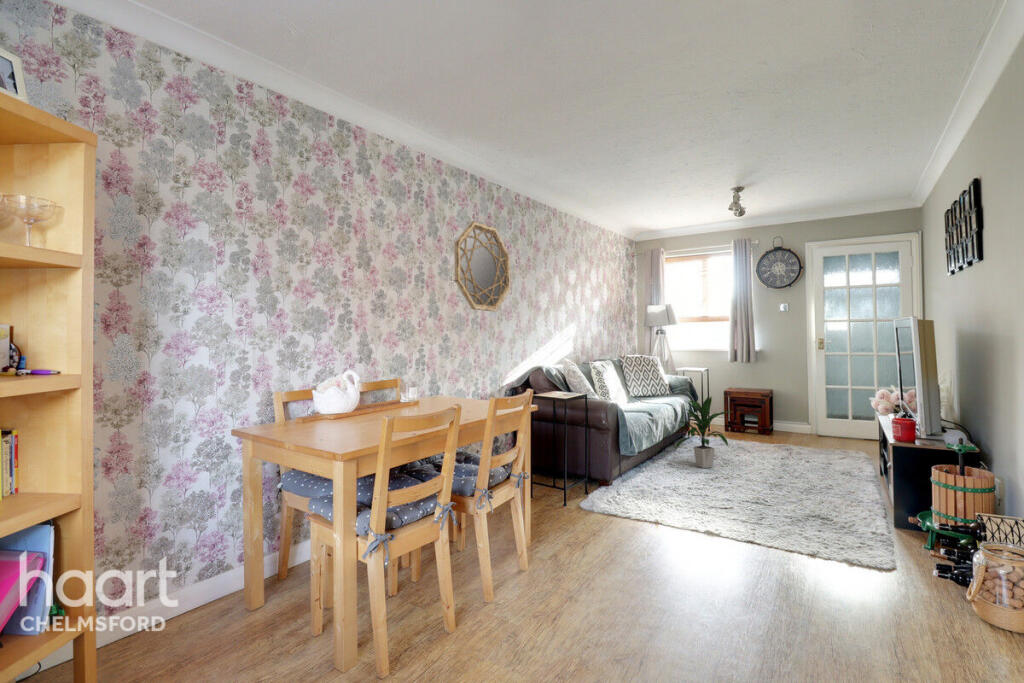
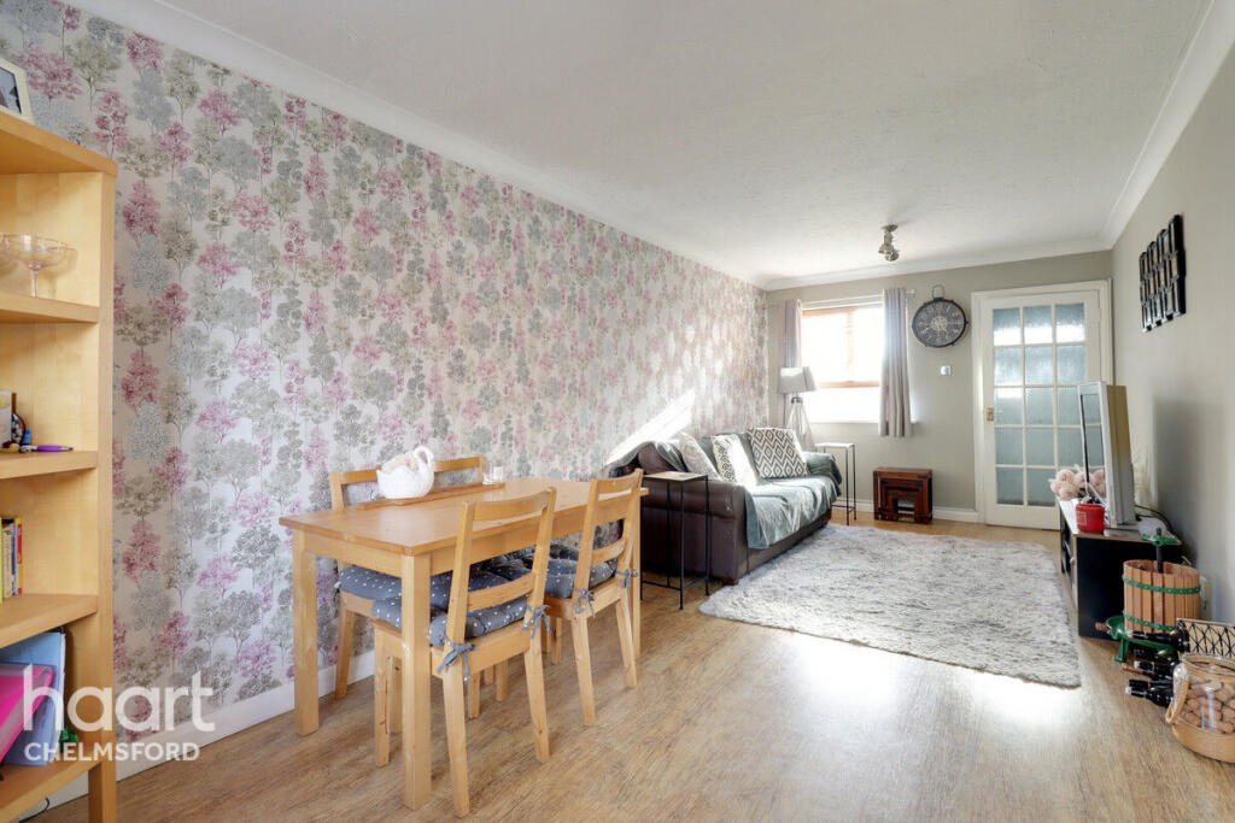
- home mirror (484, 267)
- indoor plant (700, 430)
